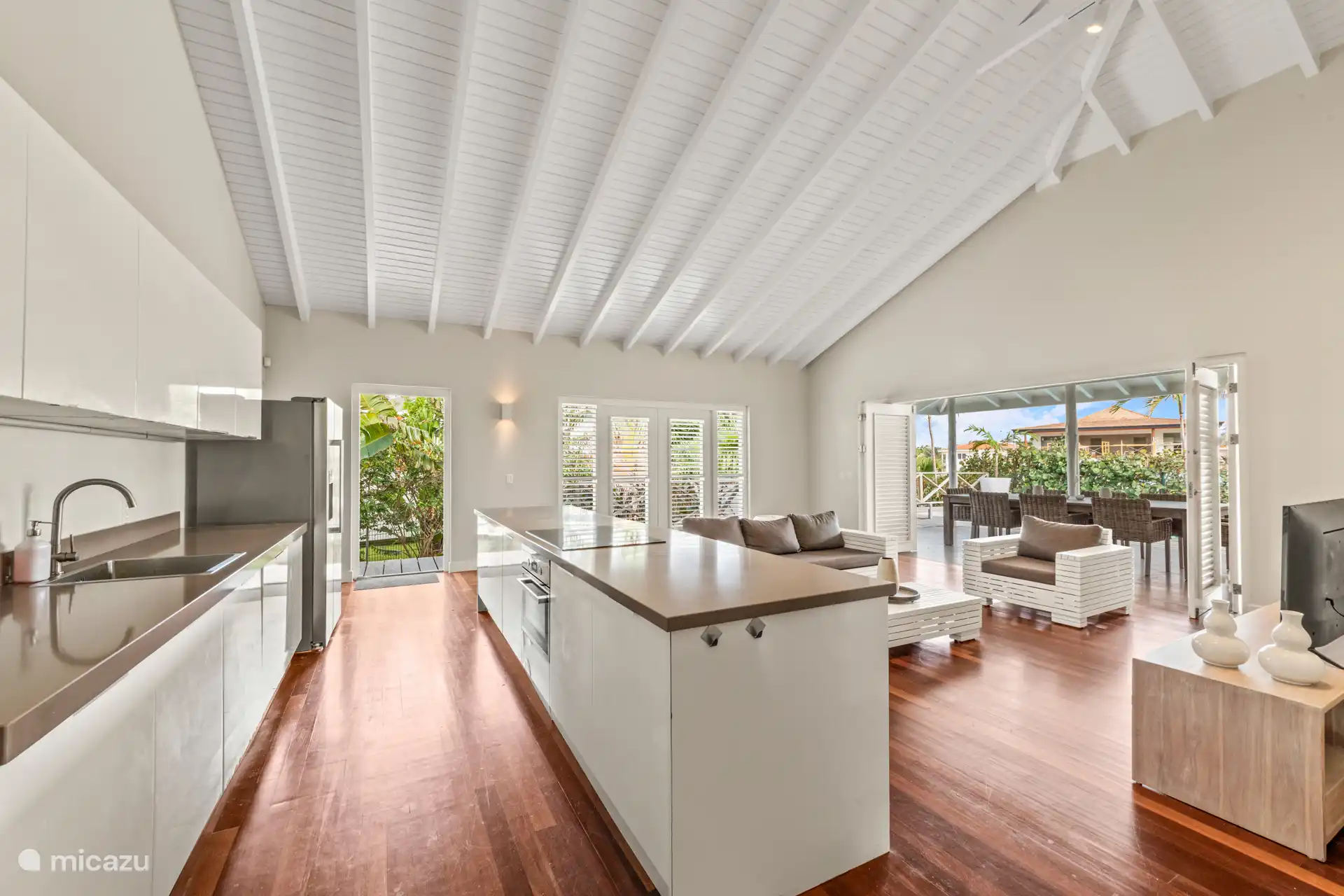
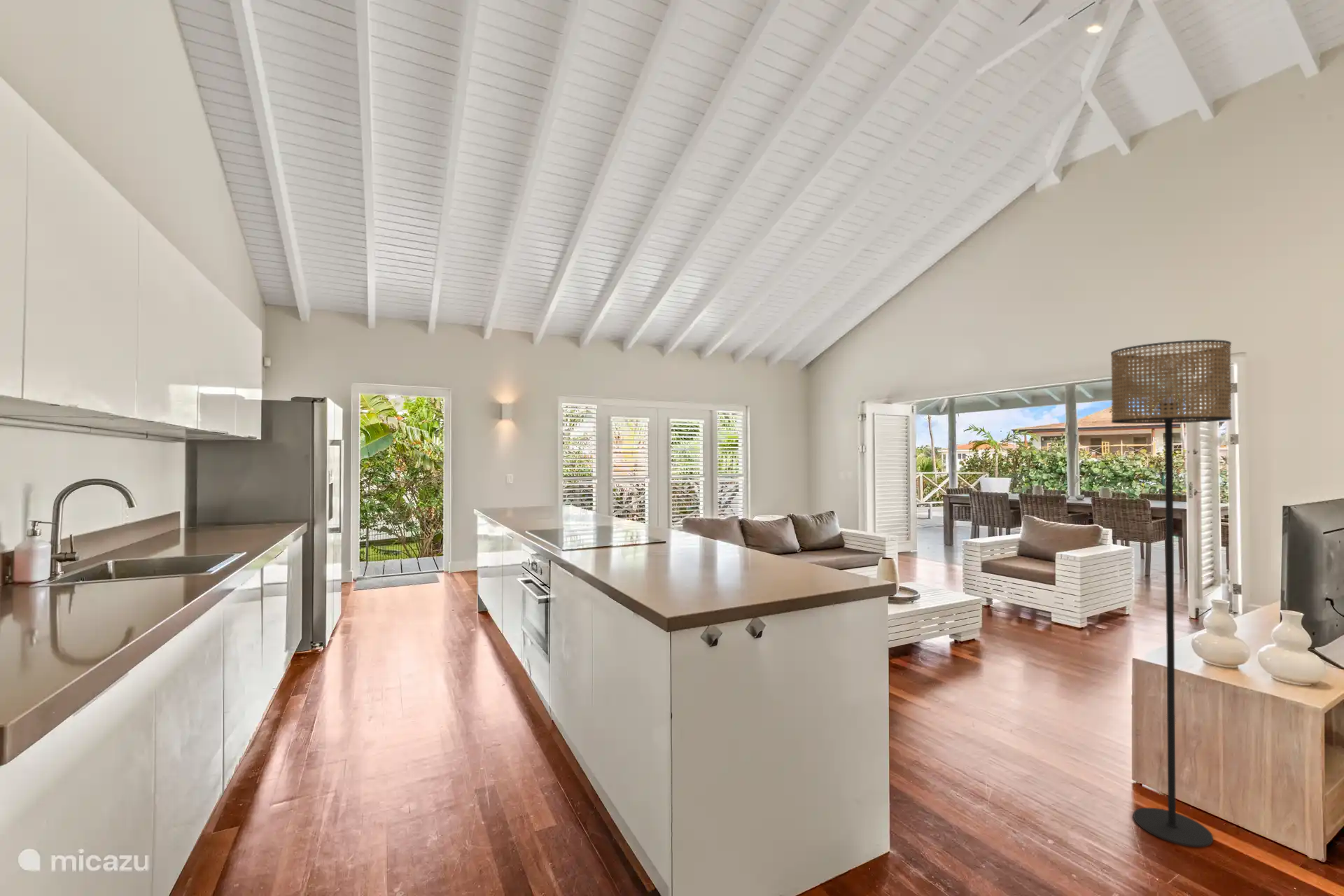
+ floor lamp (1170, 587)
